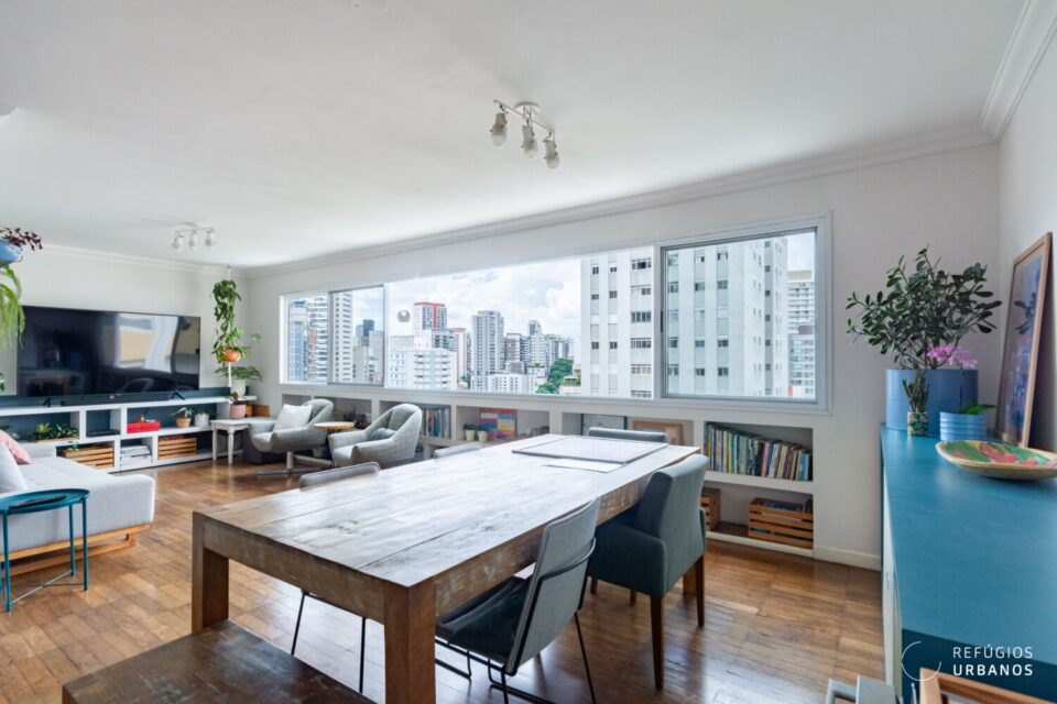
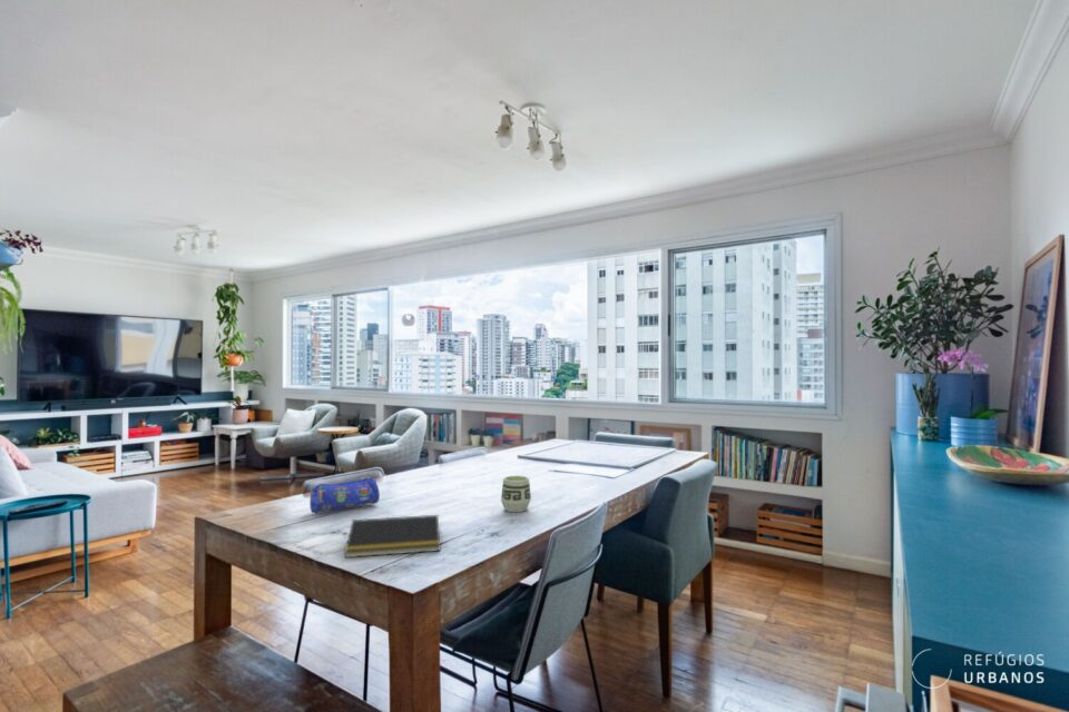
+ pencil case (345, 493)
+ notepad (394, 534)
+ cup (516, 493)
